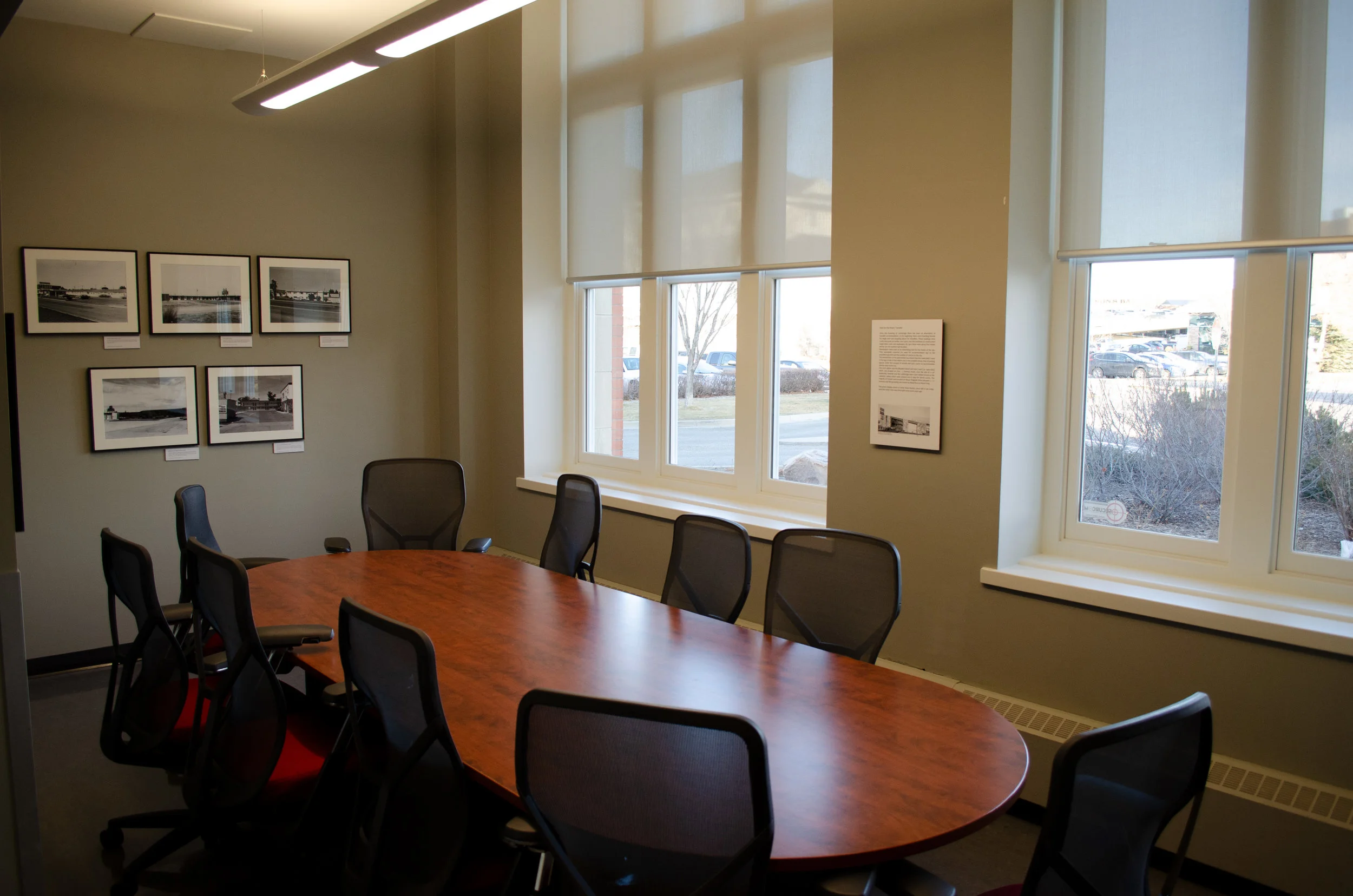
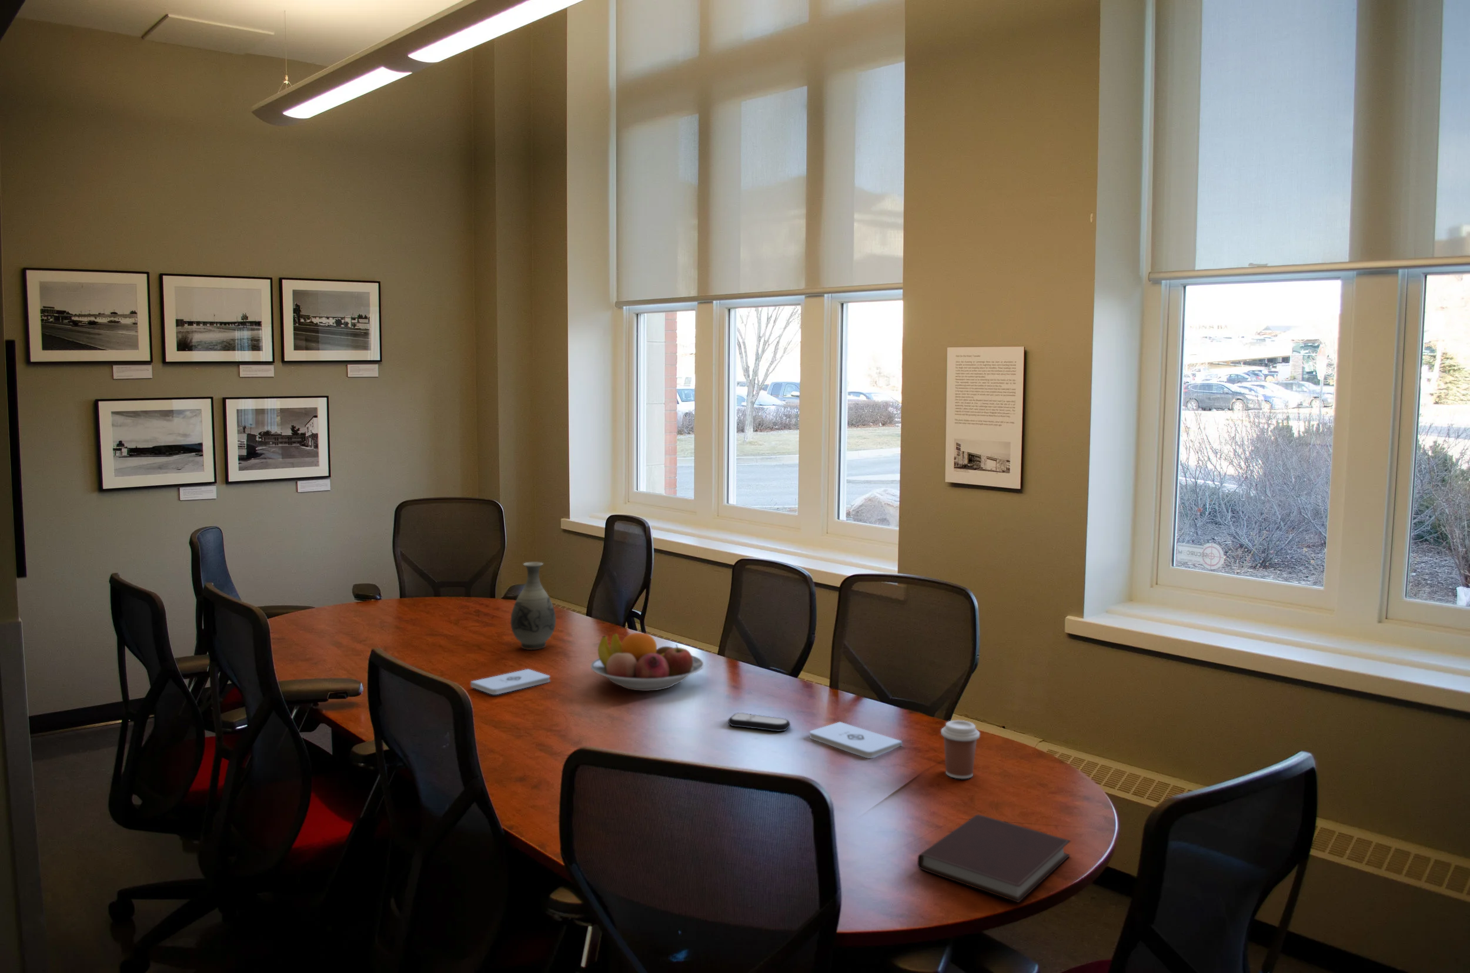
+ coffee cup (959, 749)
+ vase (532, 605)
+ notepad (512, 681)
+ notebook (995, 854)
+ fruit bowl (648, 659)
+ remote control (759, 721)
+ notepad (854, 740)
